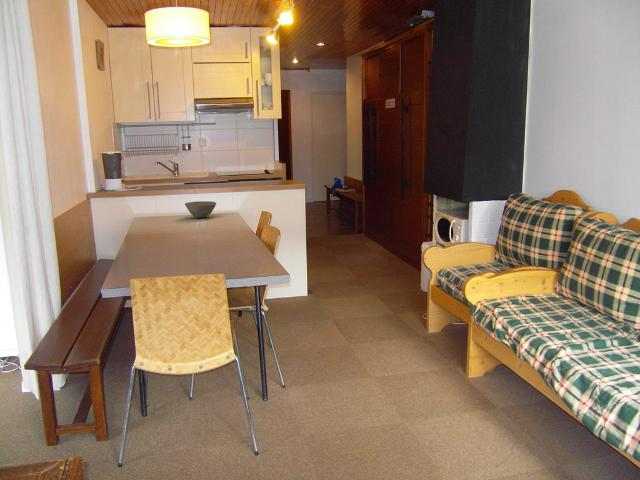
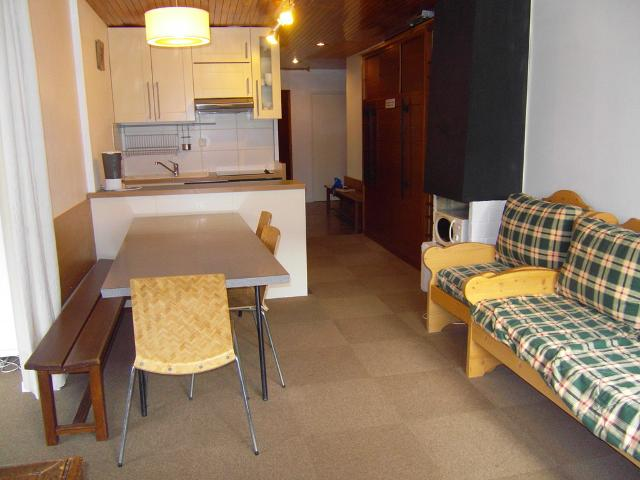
- bowl (201, 210)
